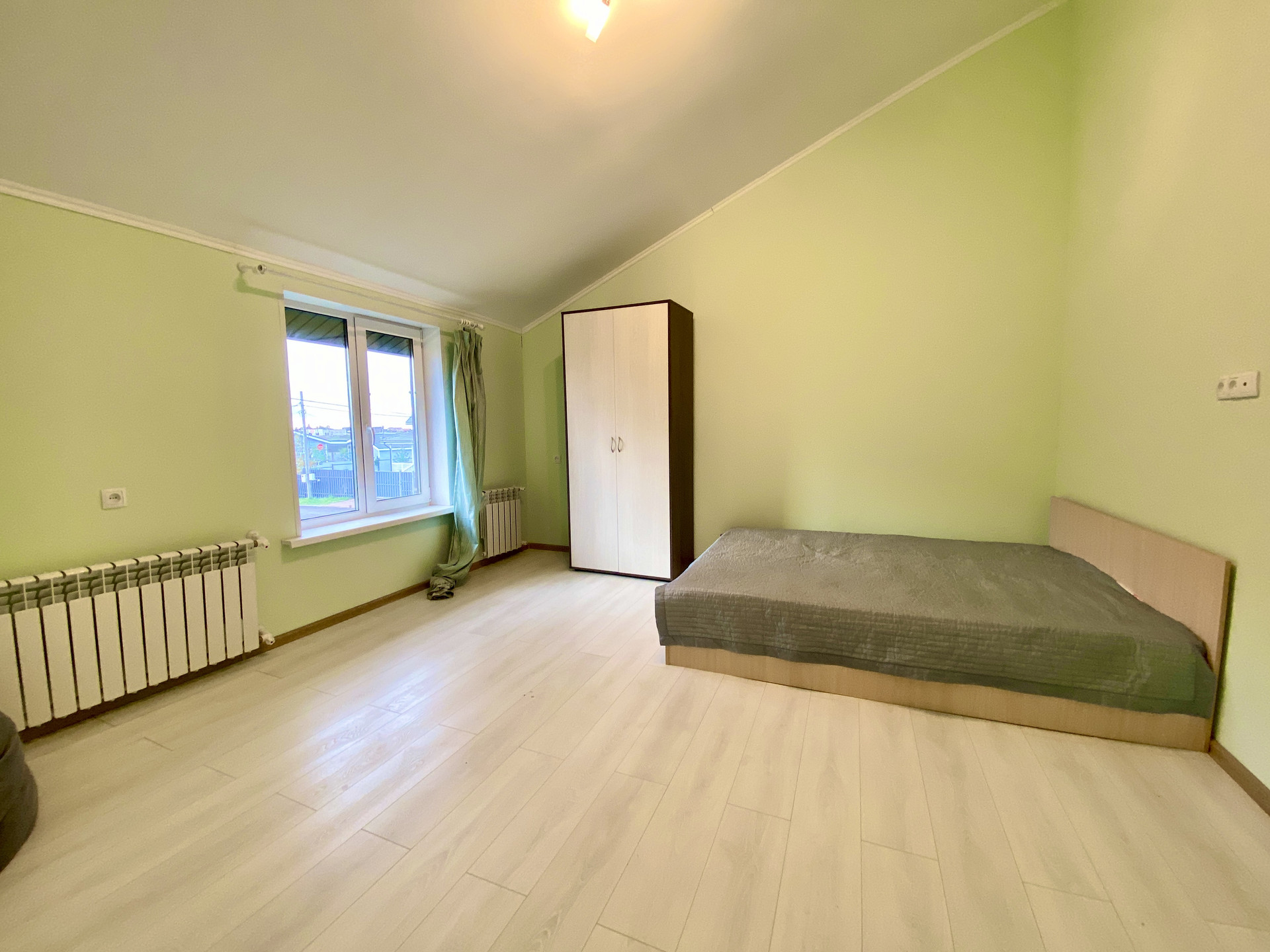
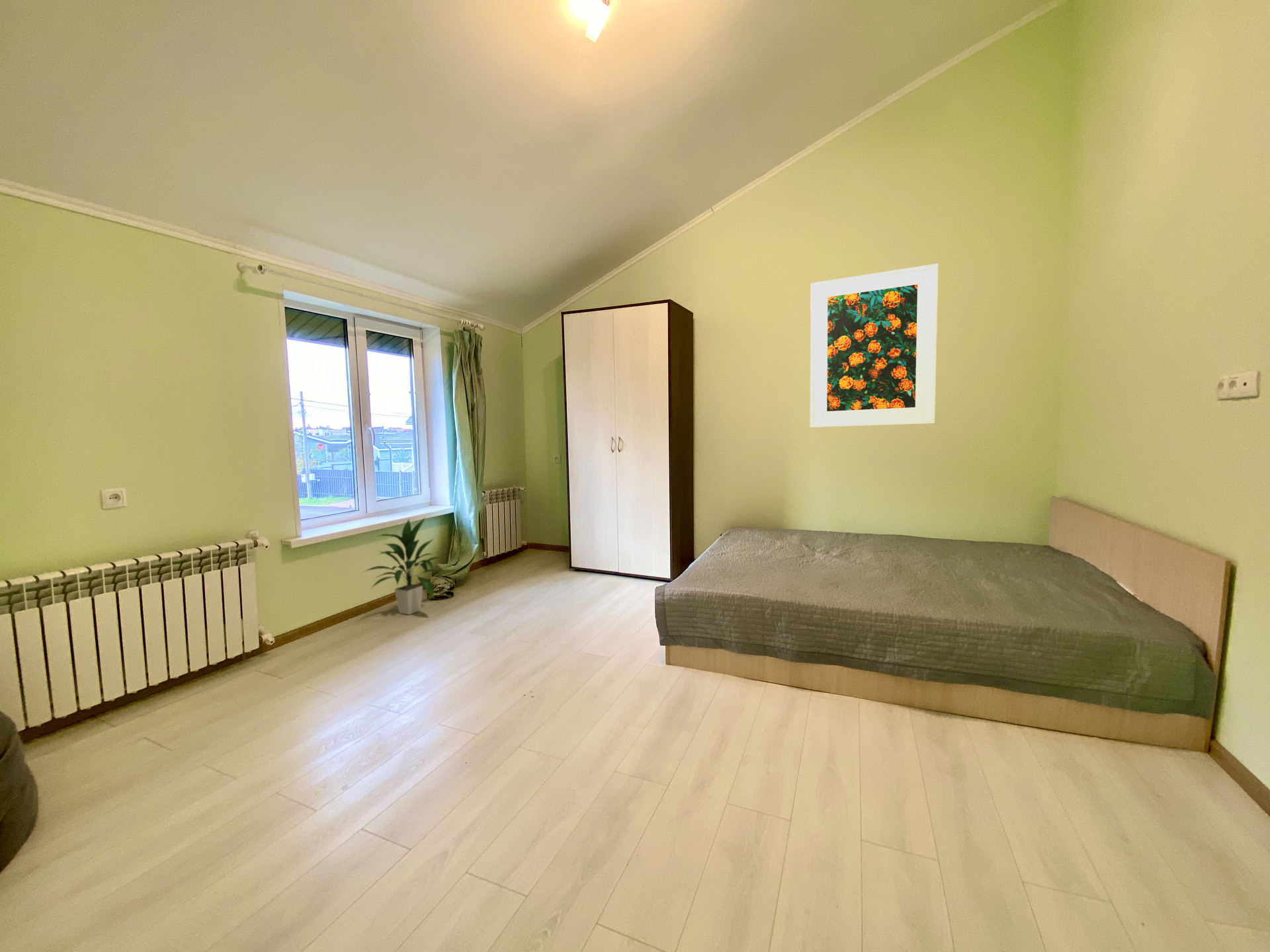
+ indoor plant (408, 567)
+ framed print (870, 350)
